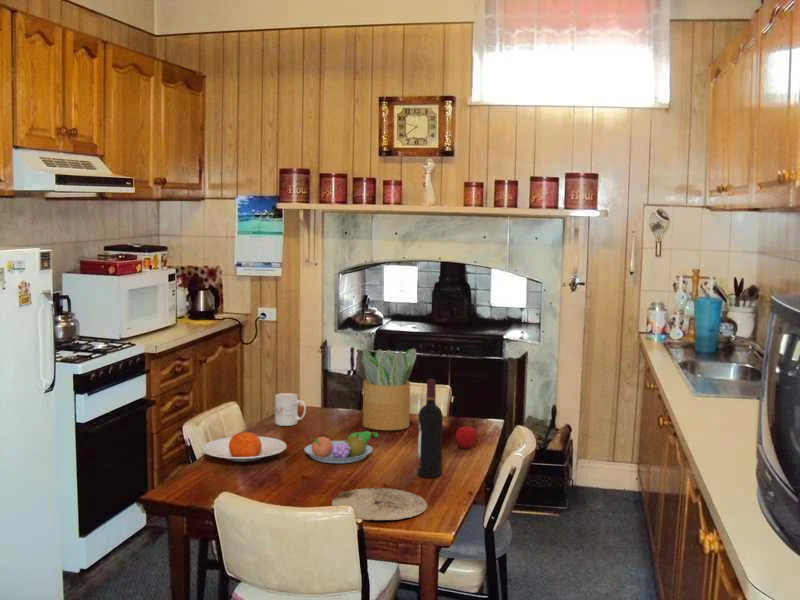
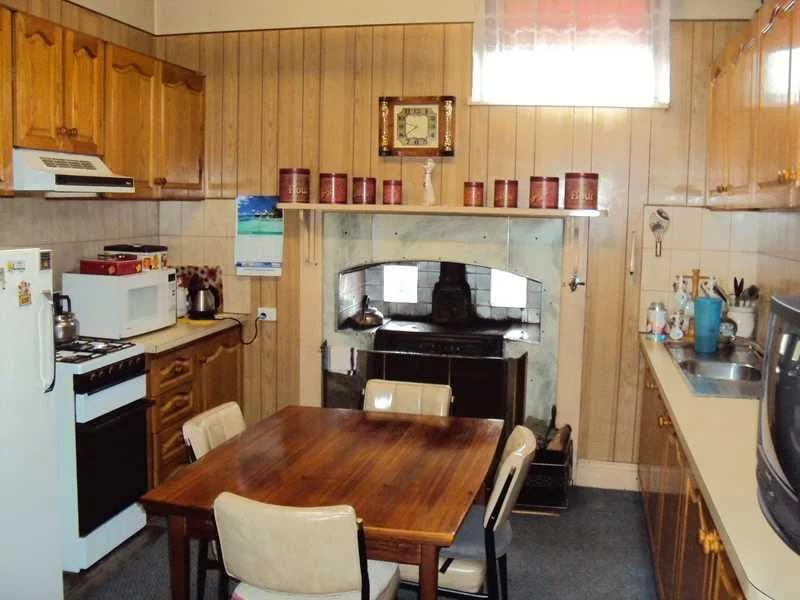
- wine bottle (430, 427)
- plate (244, 443)
- fruit bowl (341, 442)
- potted plant (390, 386)
- plate (379, 501)
- mug (290, 409)
- apple (466, 437)
